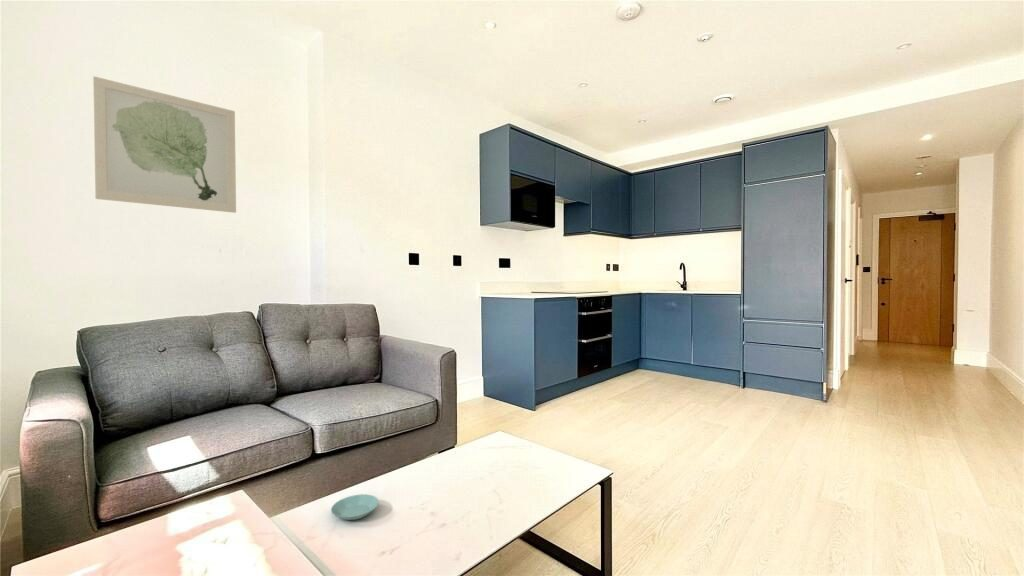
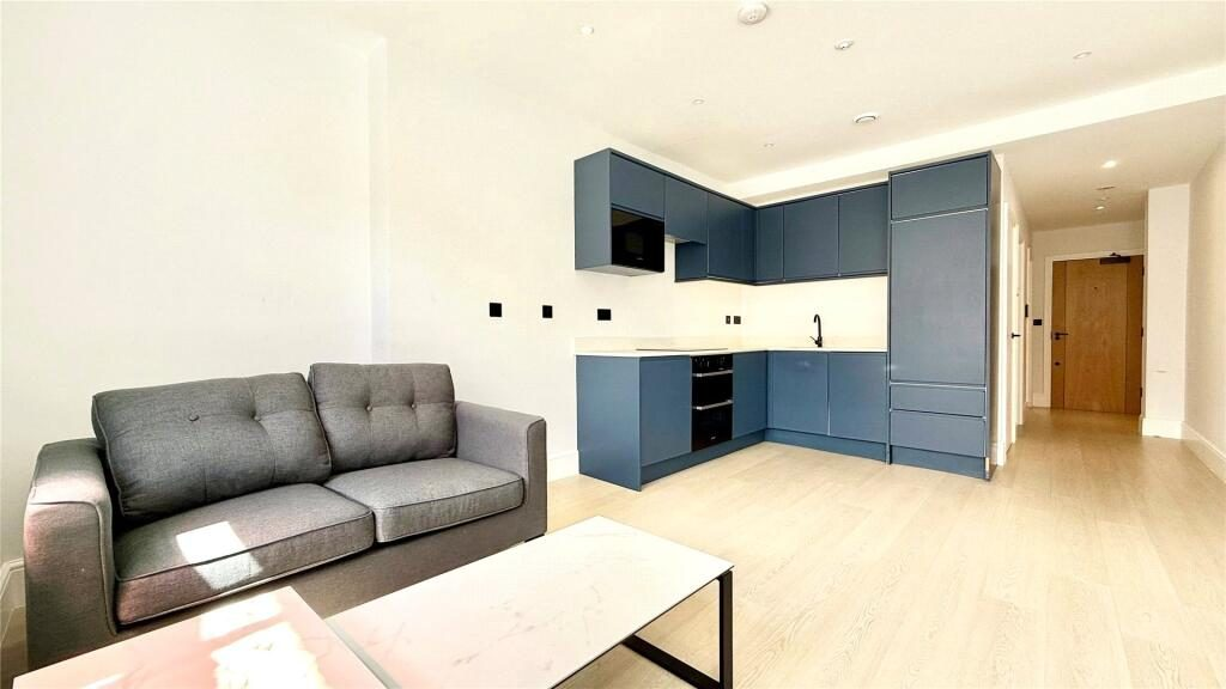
- saucer (355, 509)
- wall art (171, 151)
